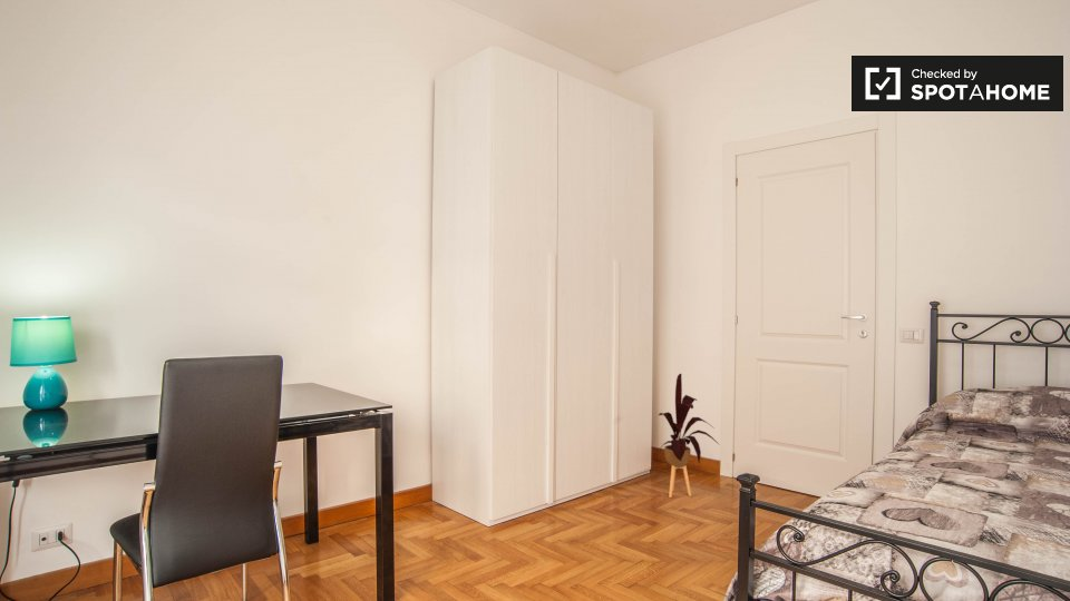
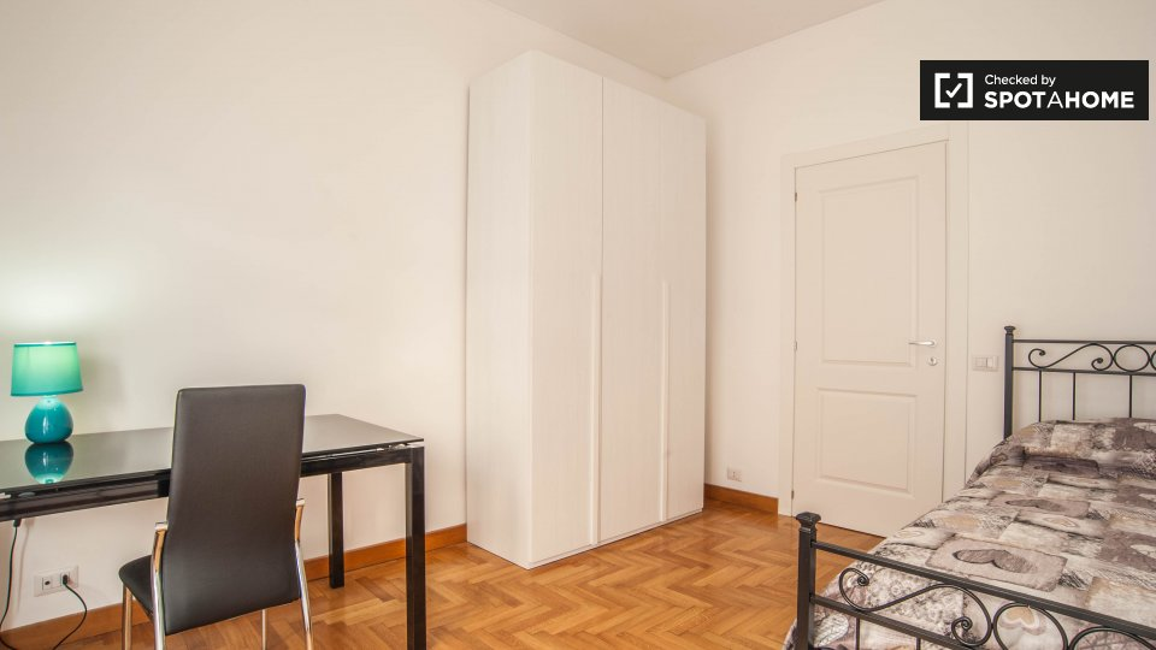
- house plant (684, 434)
